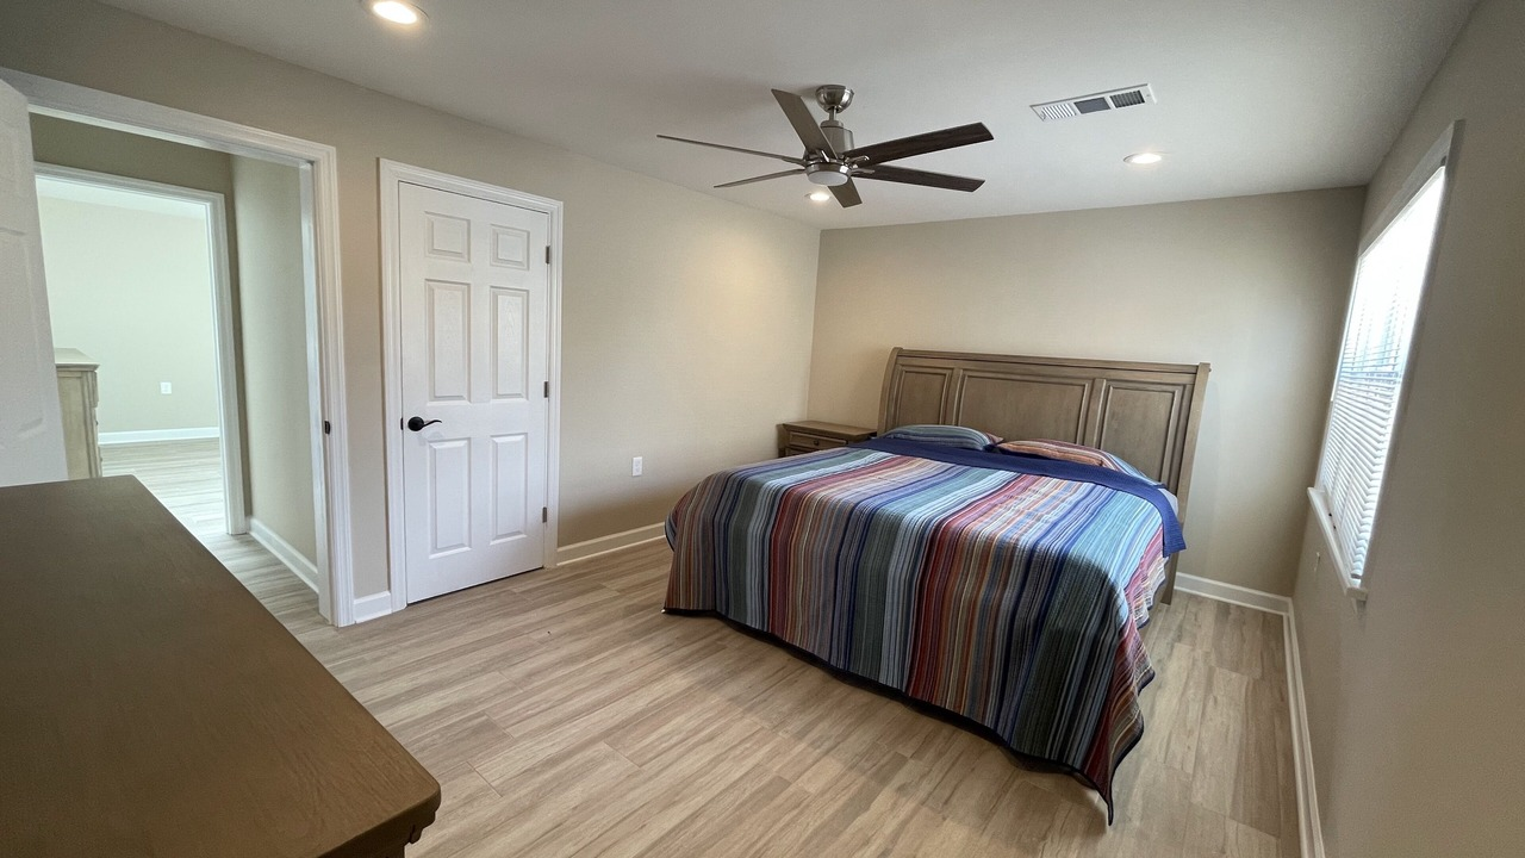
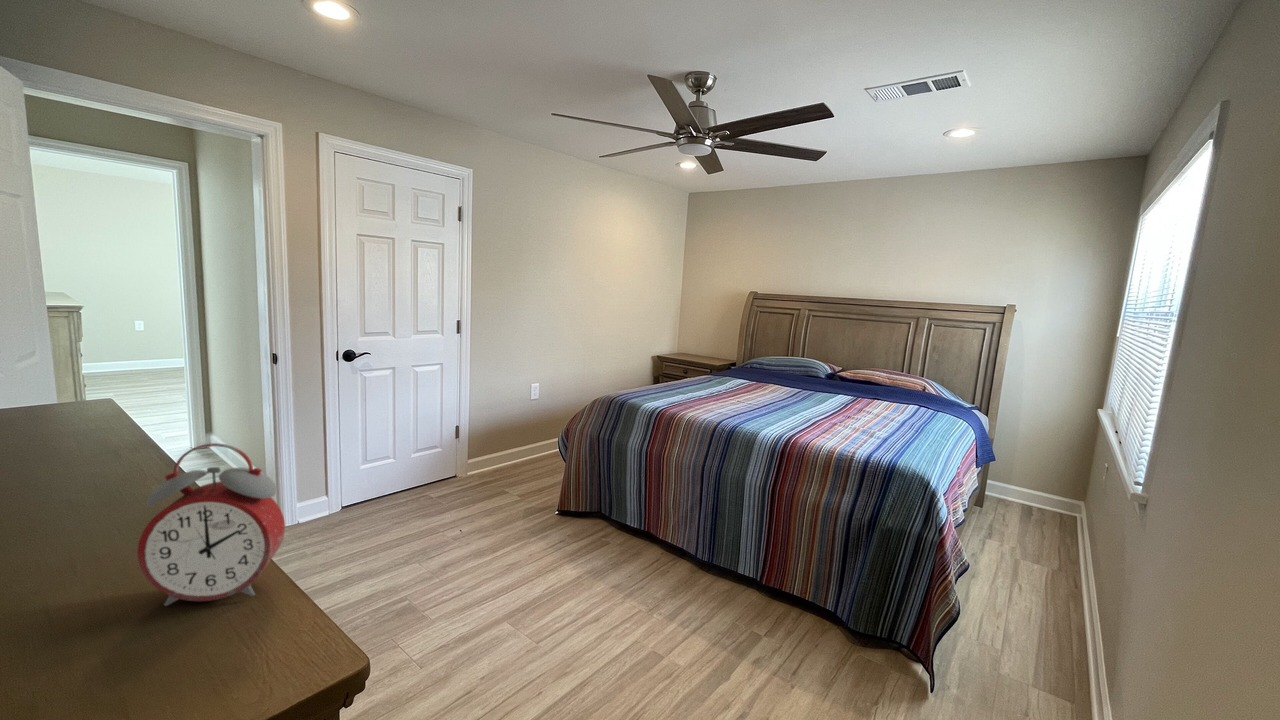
+ alarm clock (216, 518)
